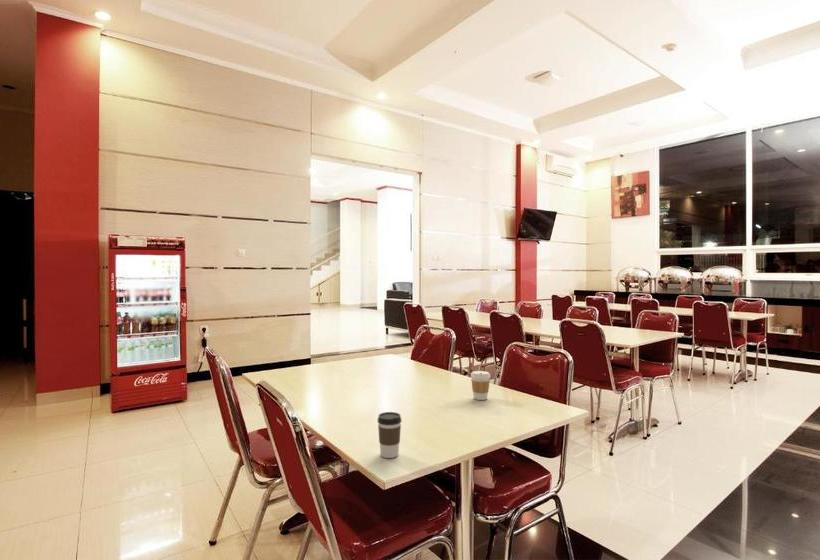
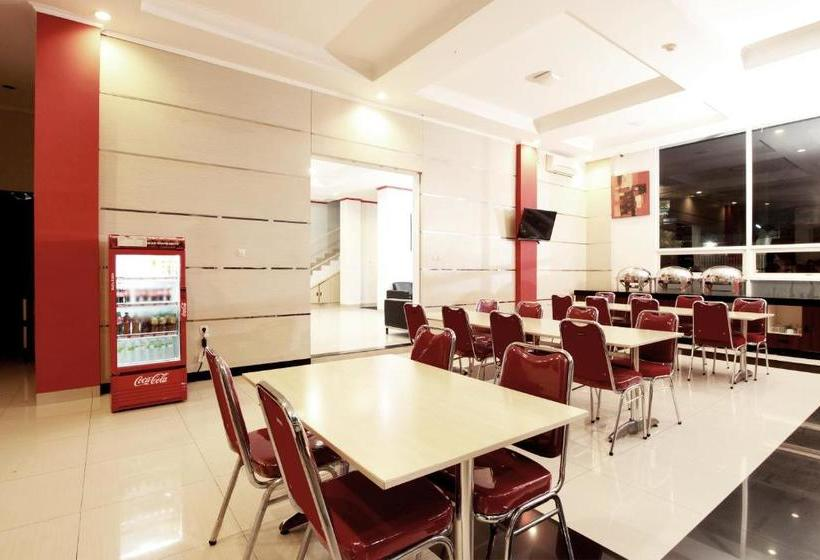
- coffee cup (389, 434)
- coffee cup (480, 384)
